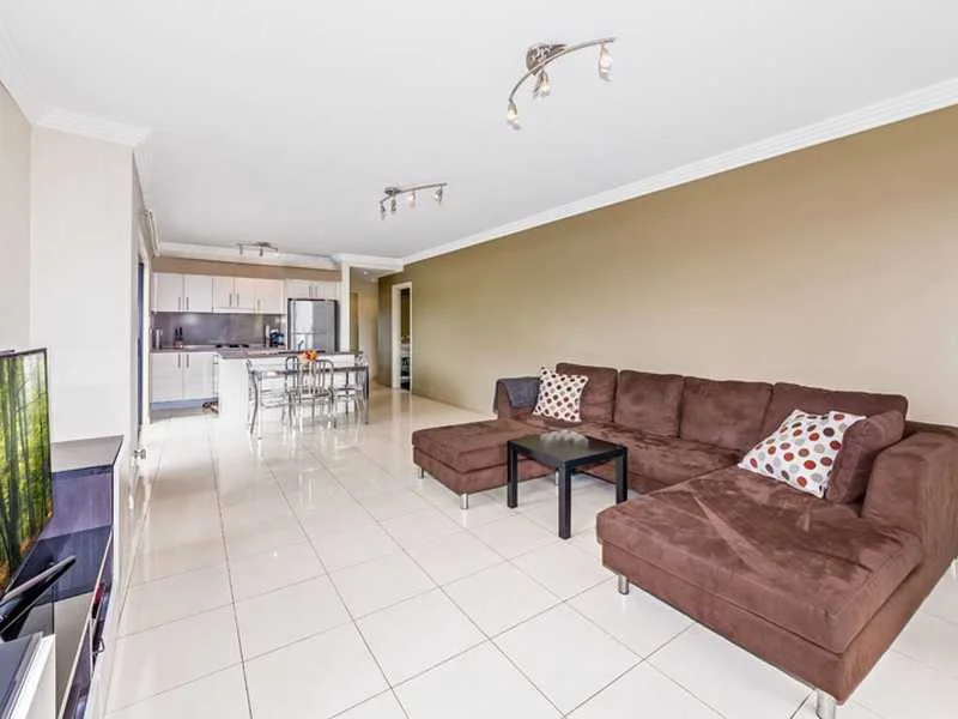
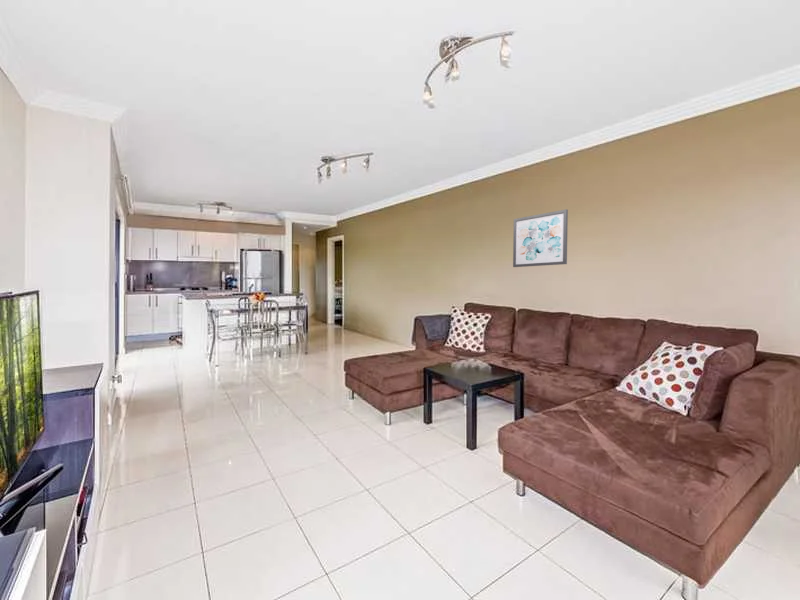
+ wall art (538, 240)
